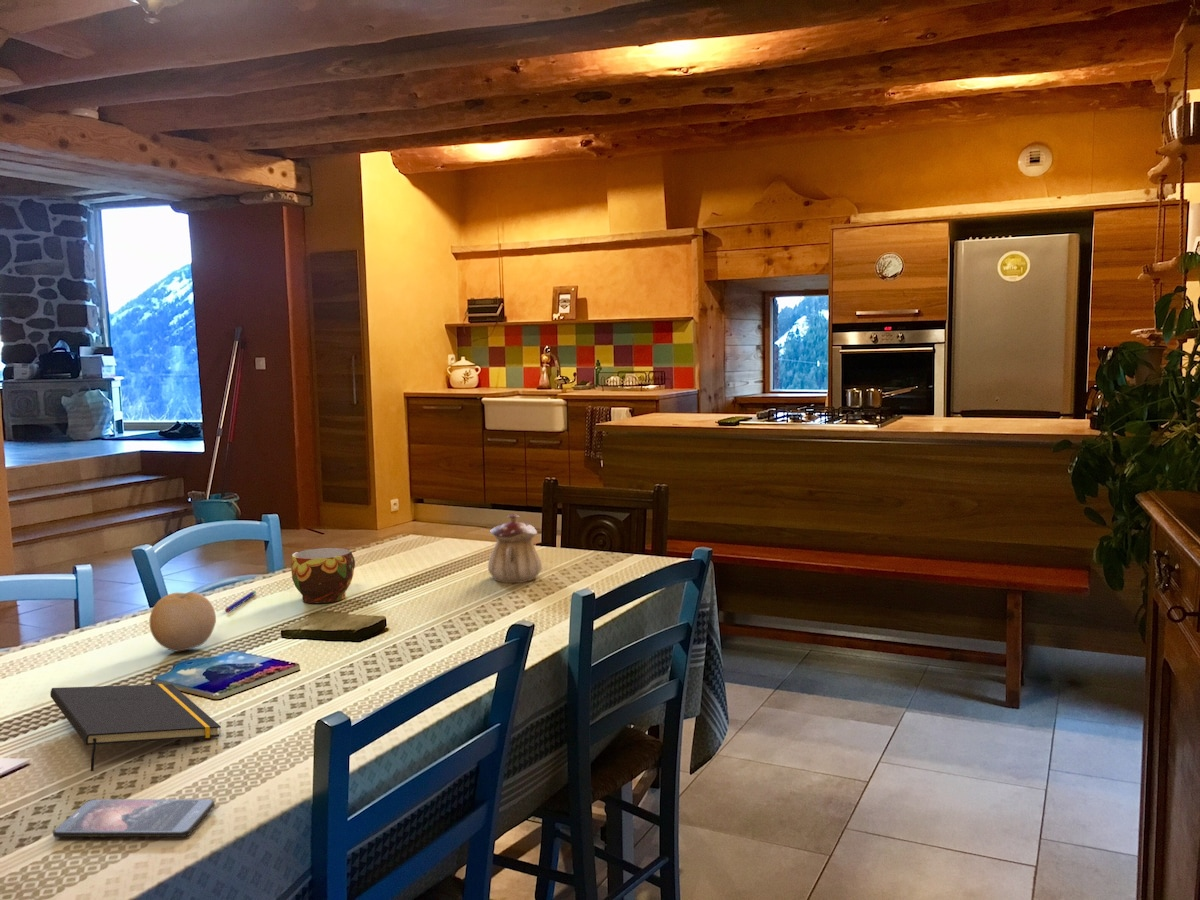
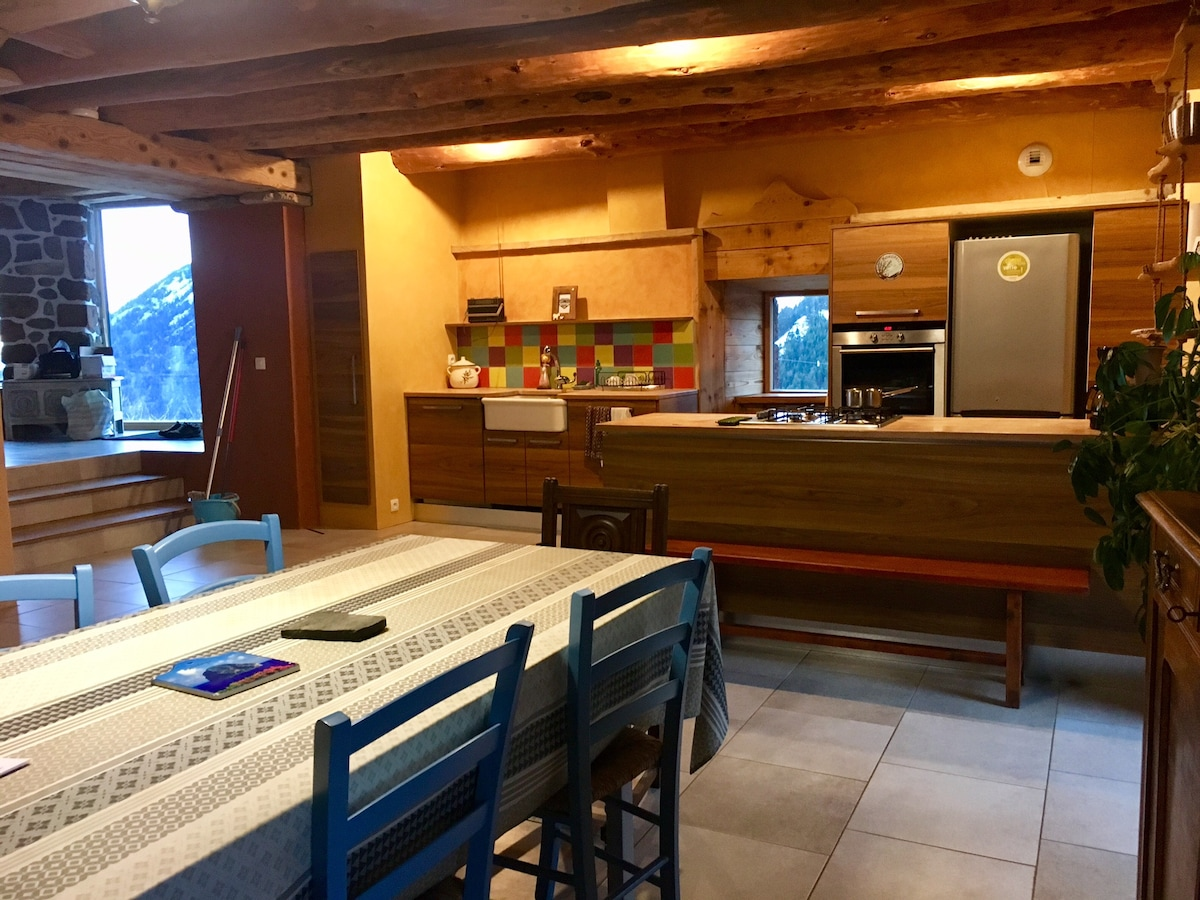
- teapot (513, 546)
- smartphone (136, 818)
- fruit (182, 621)
- cup (324, 575)
- notepad (133, 711)
- pen (241, 600)
